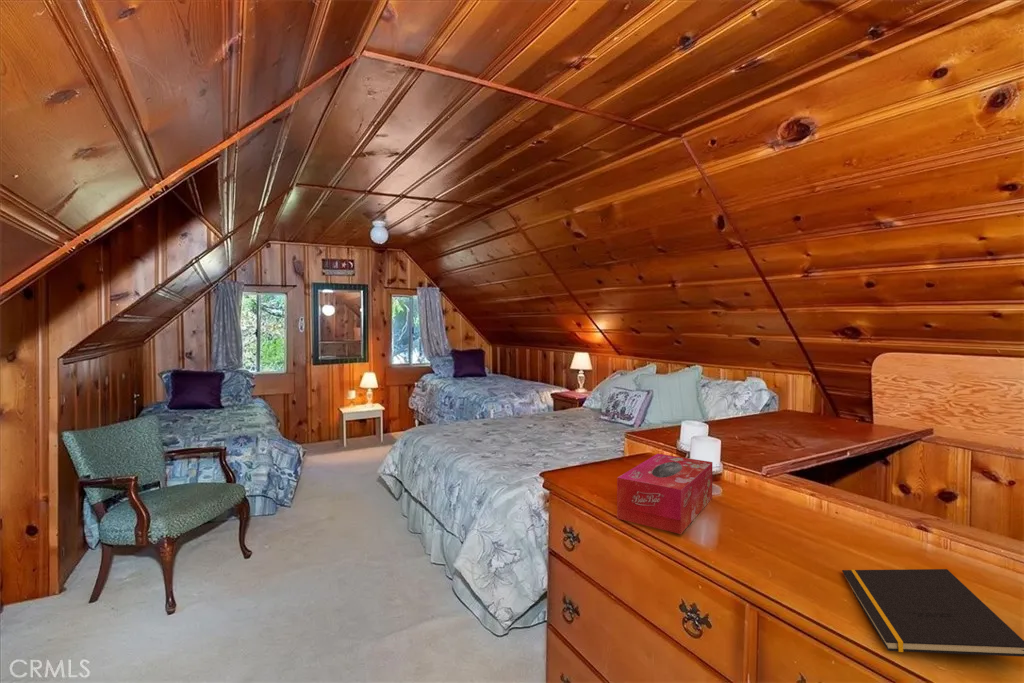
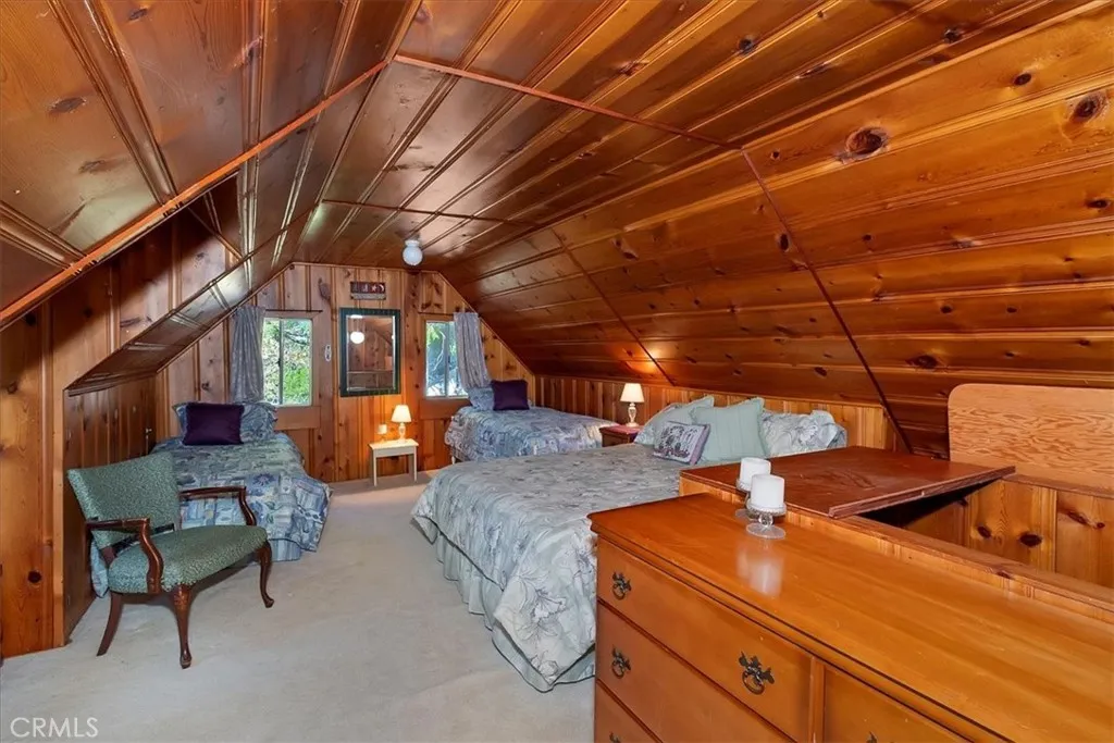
- notepad (920, 605)
- tissue box (667, 488)
